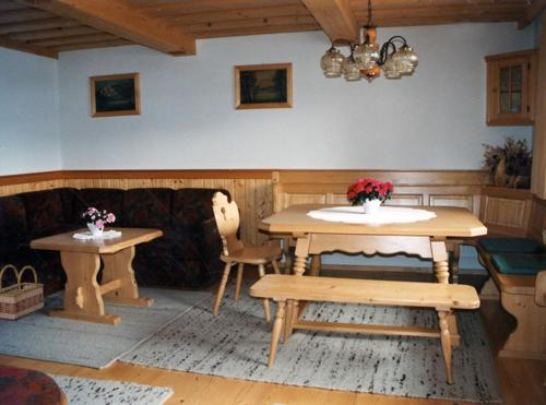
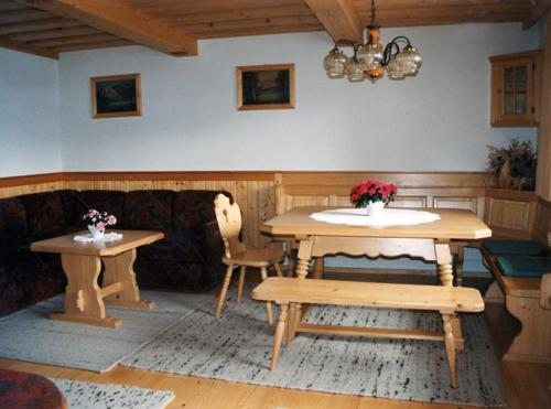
- basket (19, 289)
